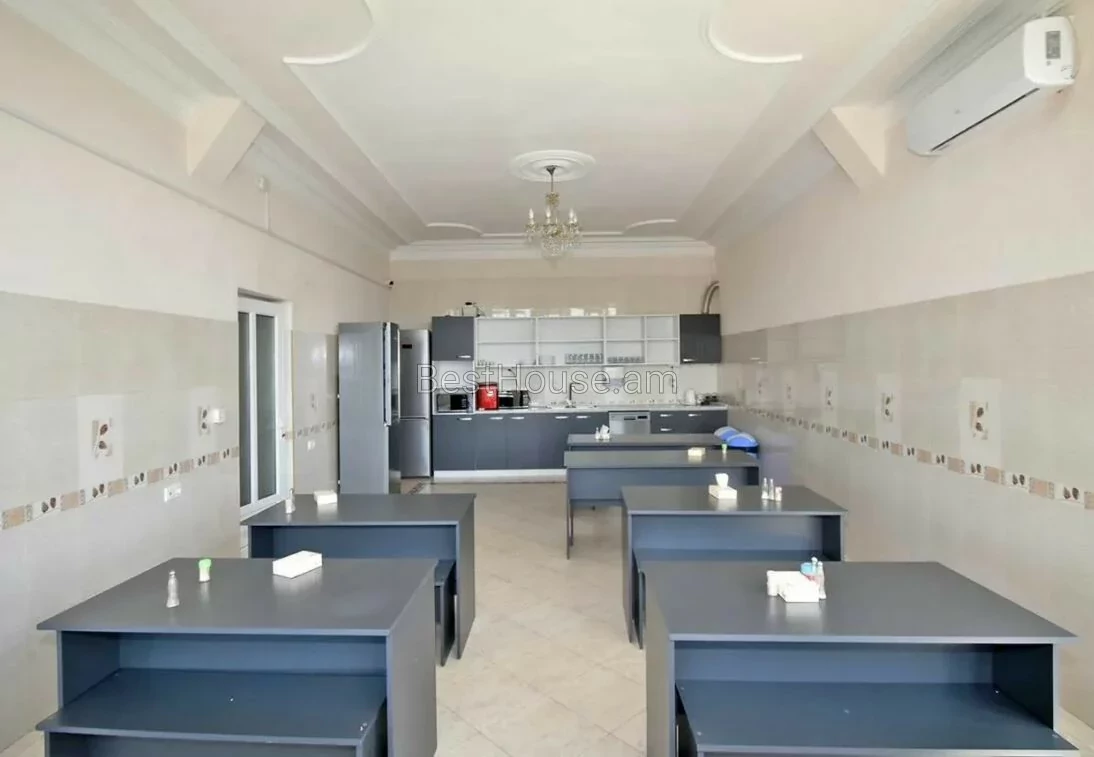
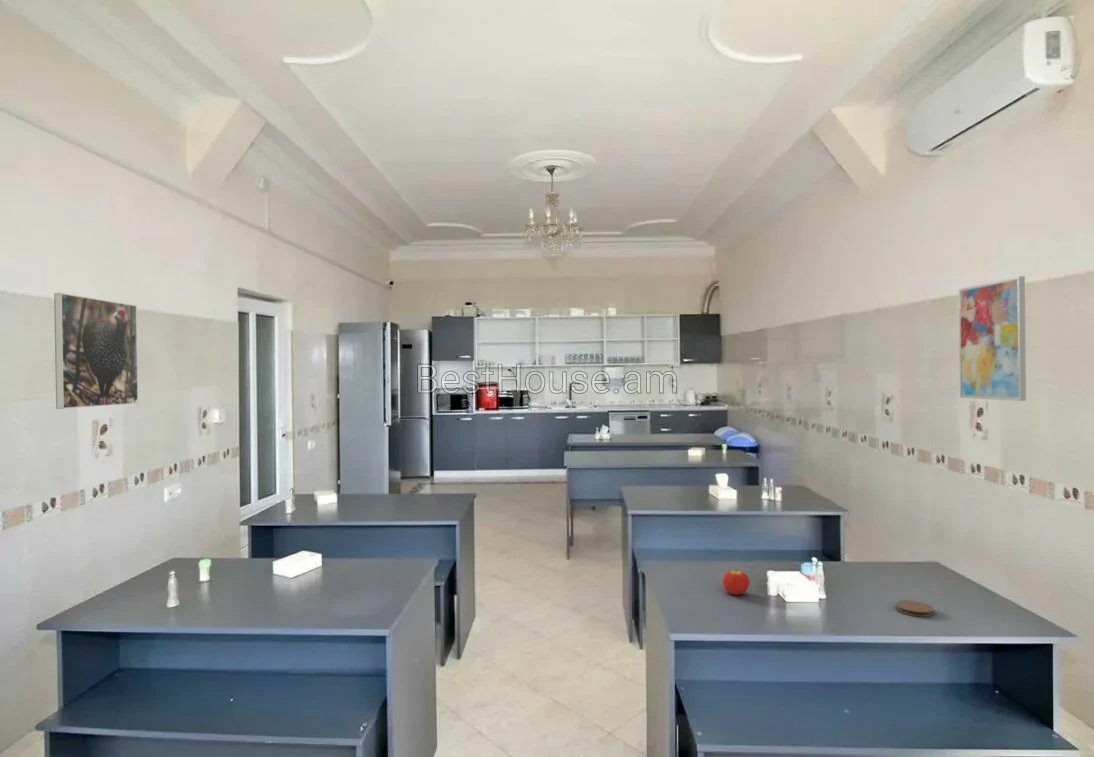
+ fruit (735, 581)
+ wall art (990, 341)
+ coaster (914, 608)
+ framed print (99, 352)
